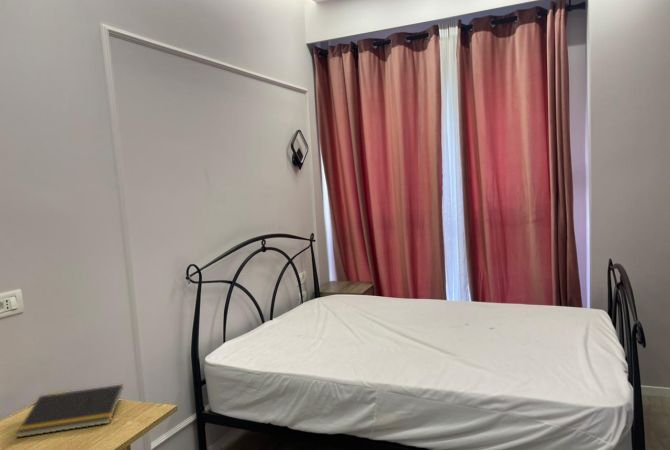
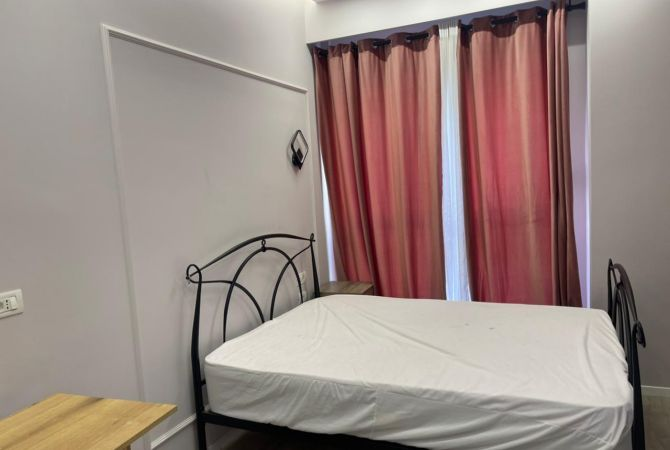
- notepad (73, 408)
